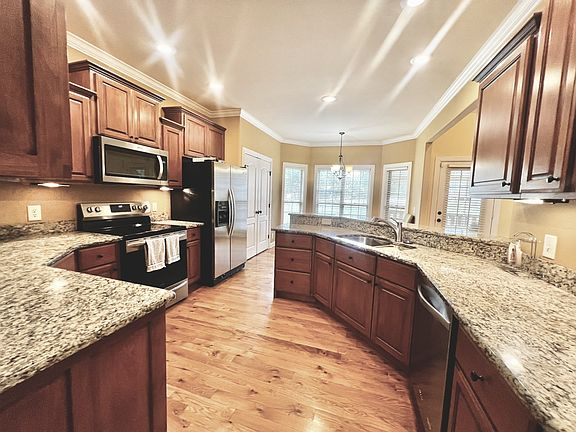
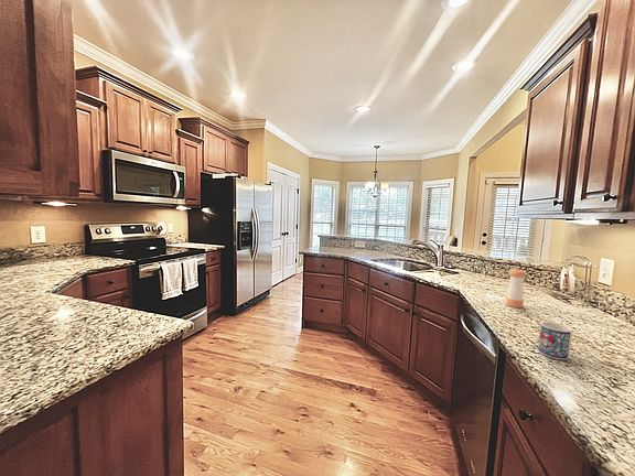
+ mug (557, 338)
+ pepper shaker (516, 286)
